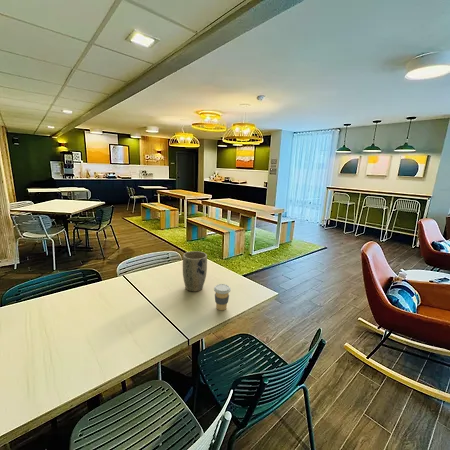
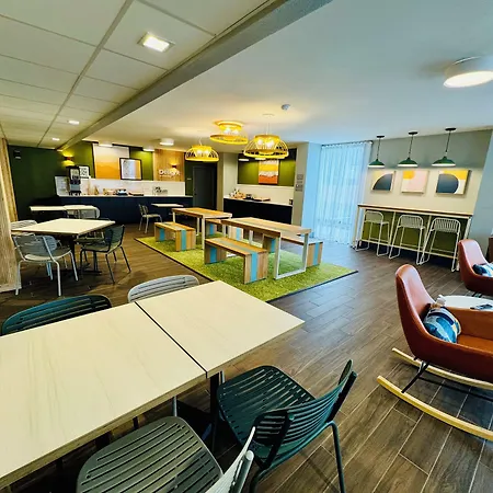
- plant pot (194, 271)
- coffee cup (221, 297)
